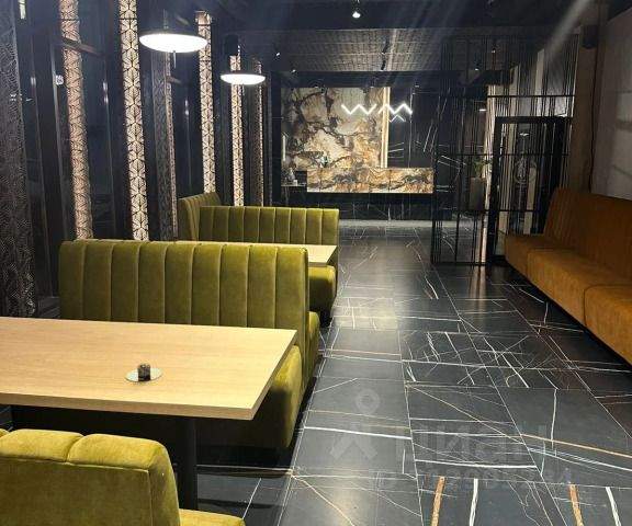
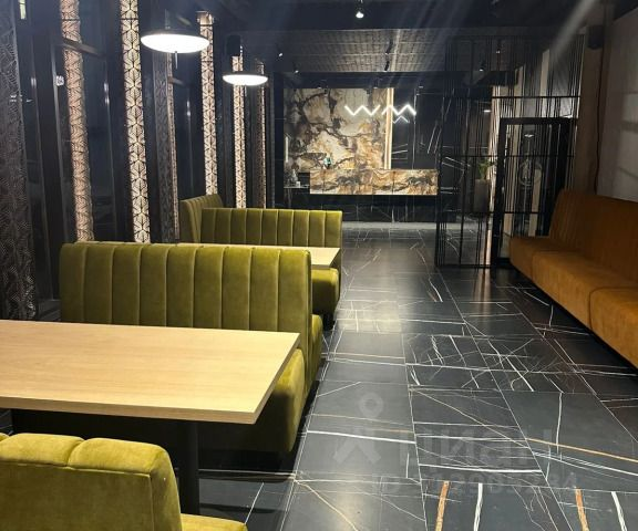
- candle (144, 369)
